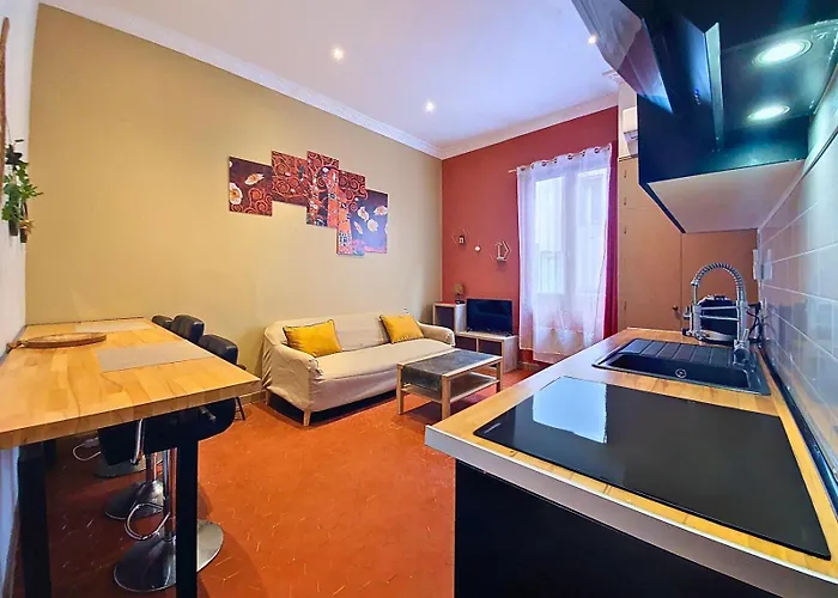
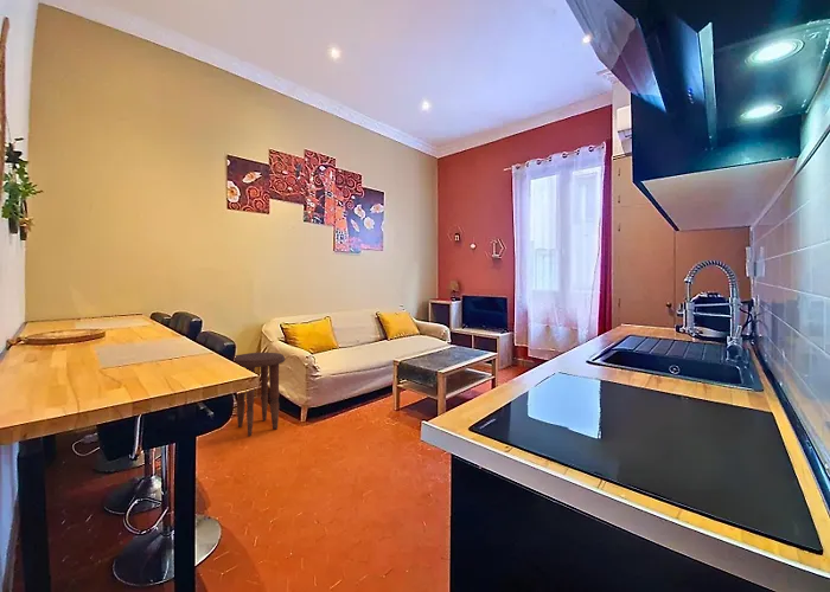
+ side table (261, 390)
